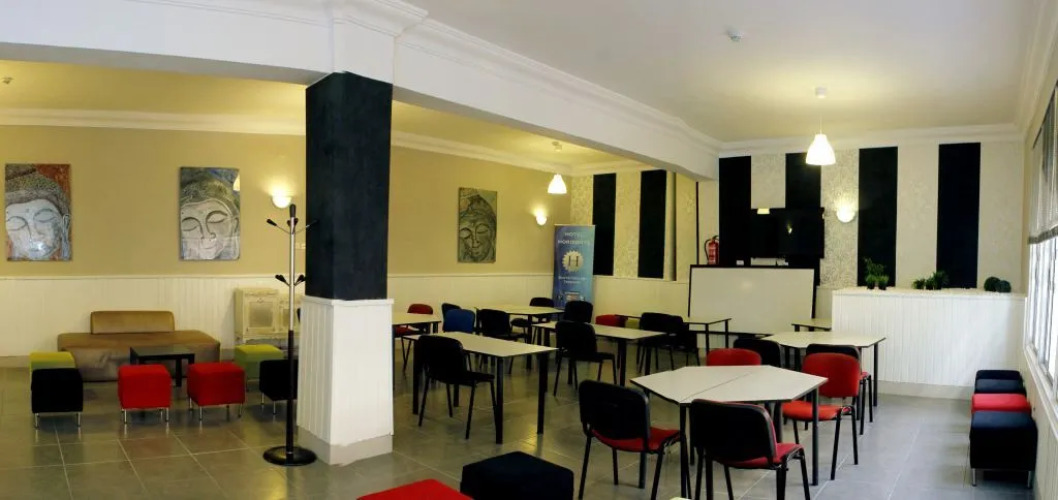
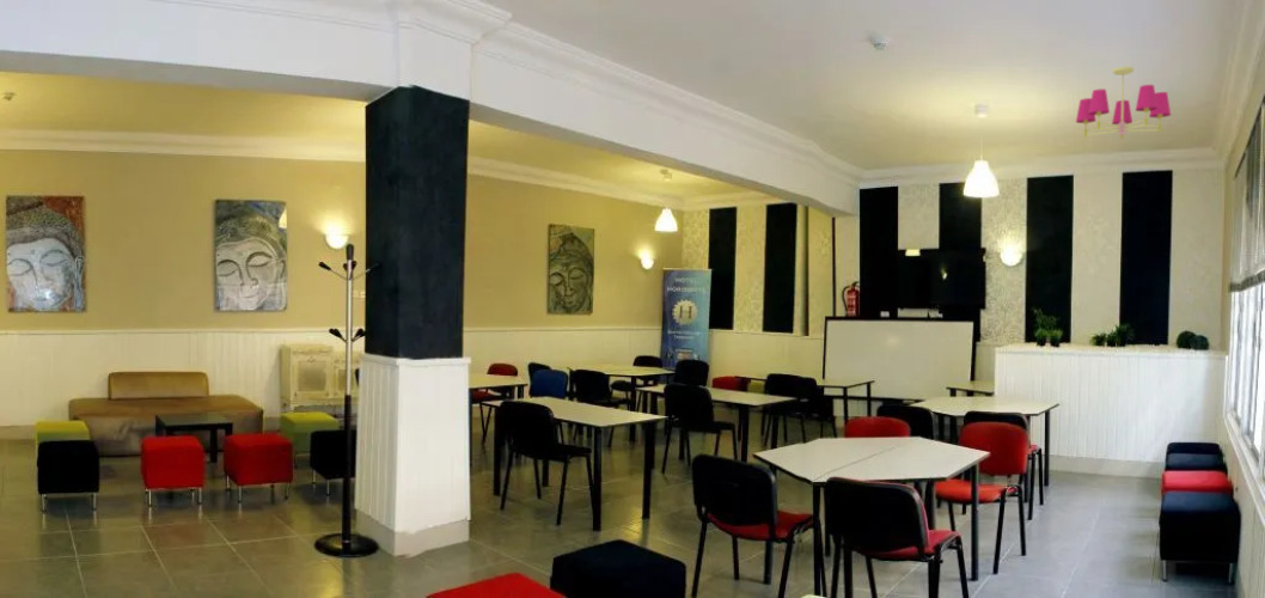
+ chandelier (1122, 104)
